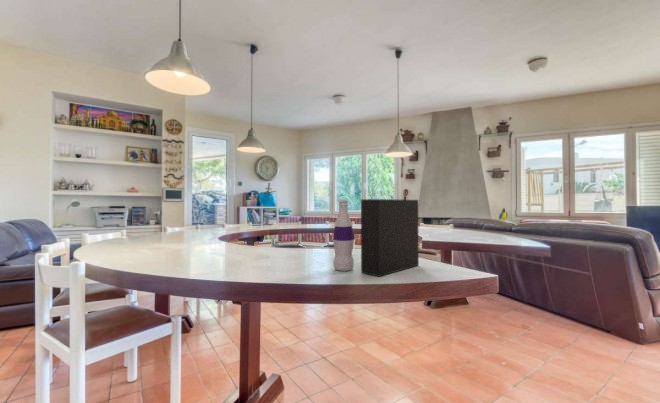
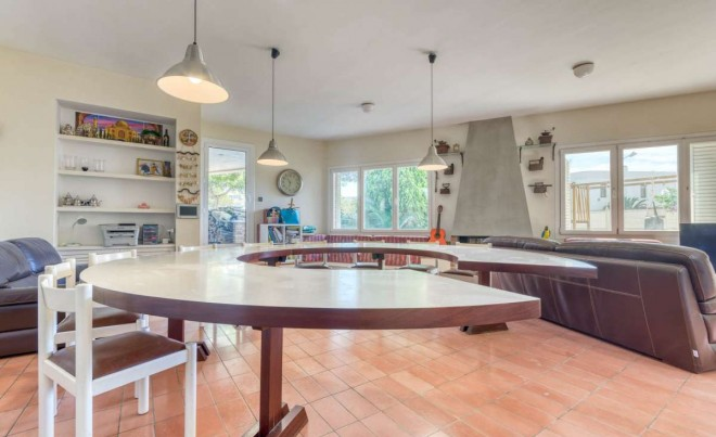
- bottle (343, 234)
- speaker (391, 234)
